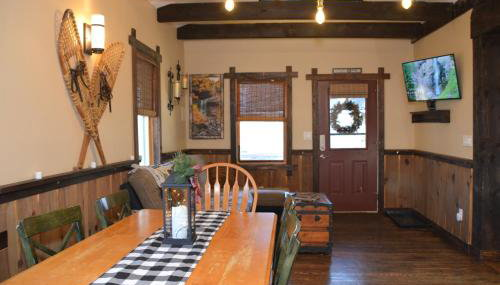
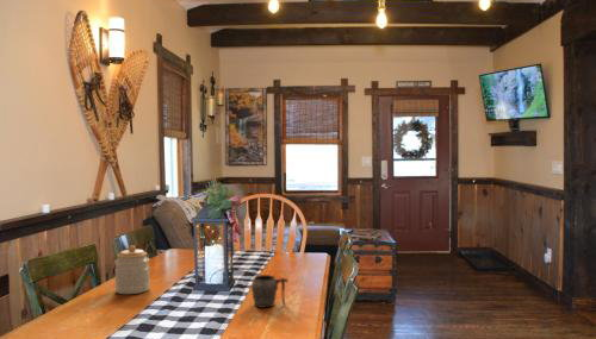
+ mug (269, 290)
+ jar (132, 268)
